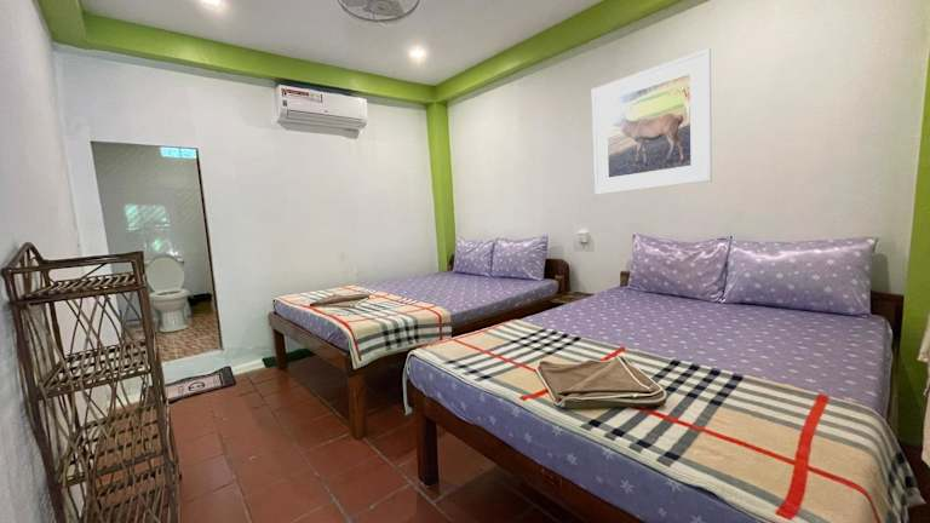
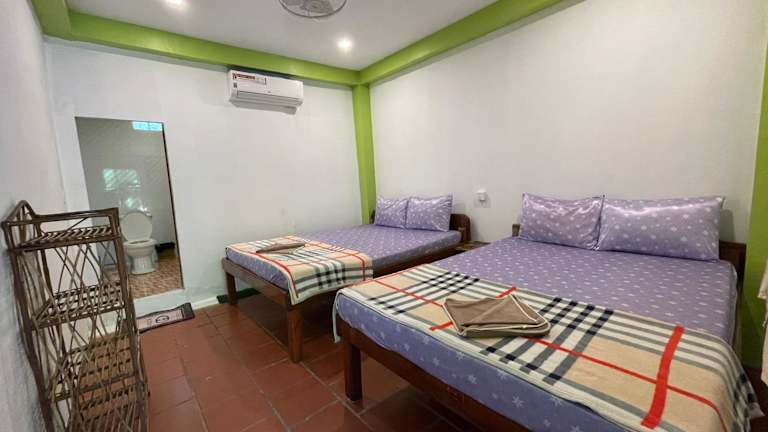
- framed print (645, 130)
